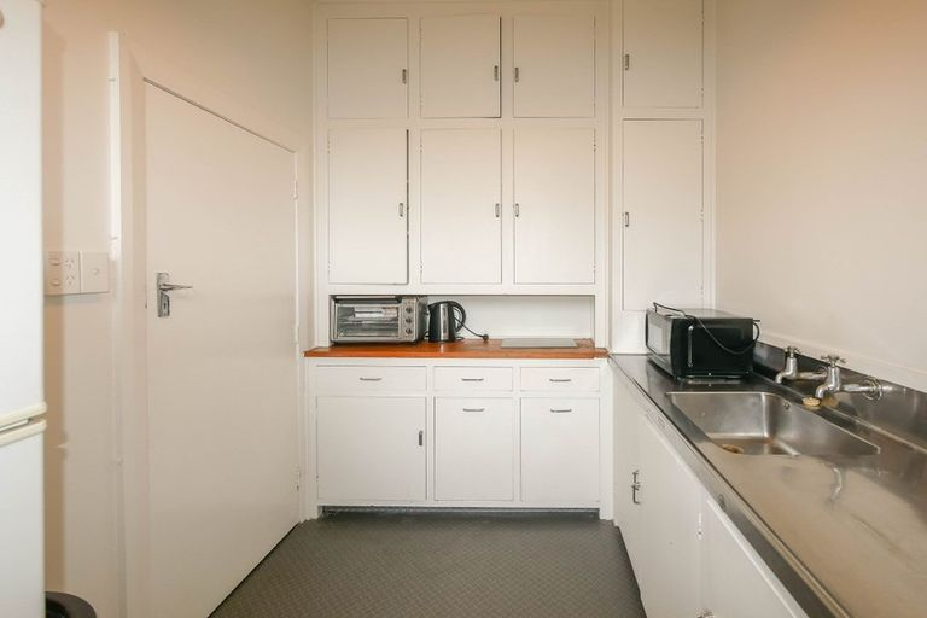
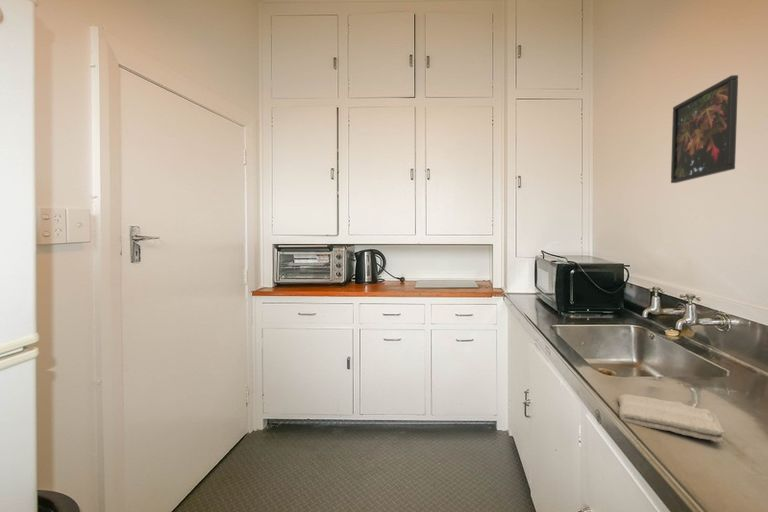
+ washcloth (666, 415)
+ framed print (700, 134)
